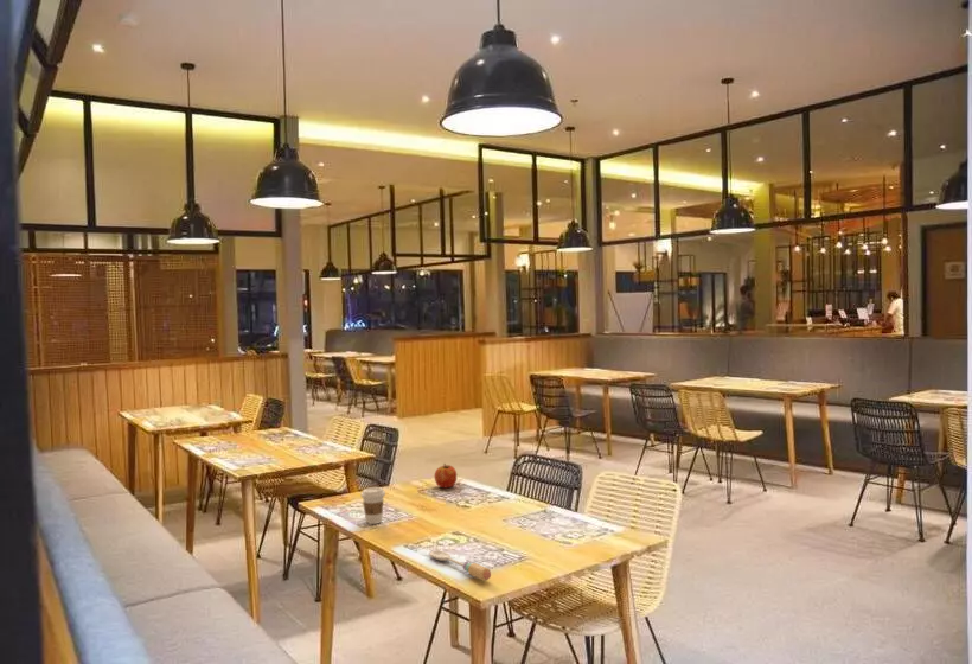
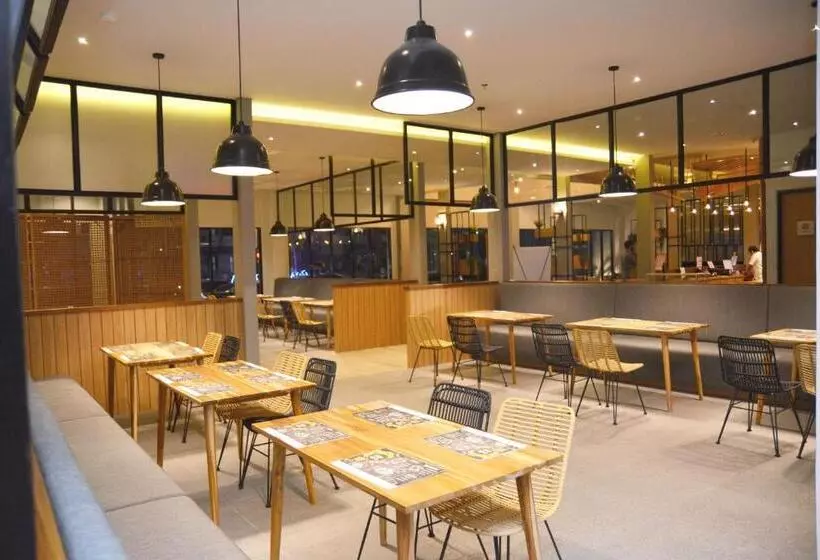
- spoon (459, 562)
- fruit (446, 474)
- coffee cup (373, 505)
